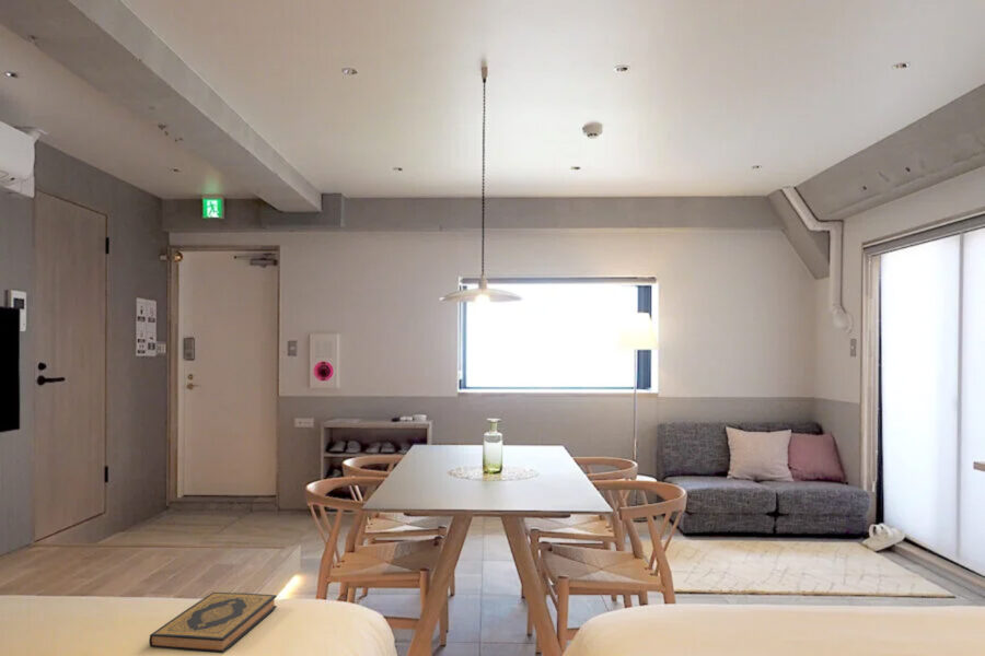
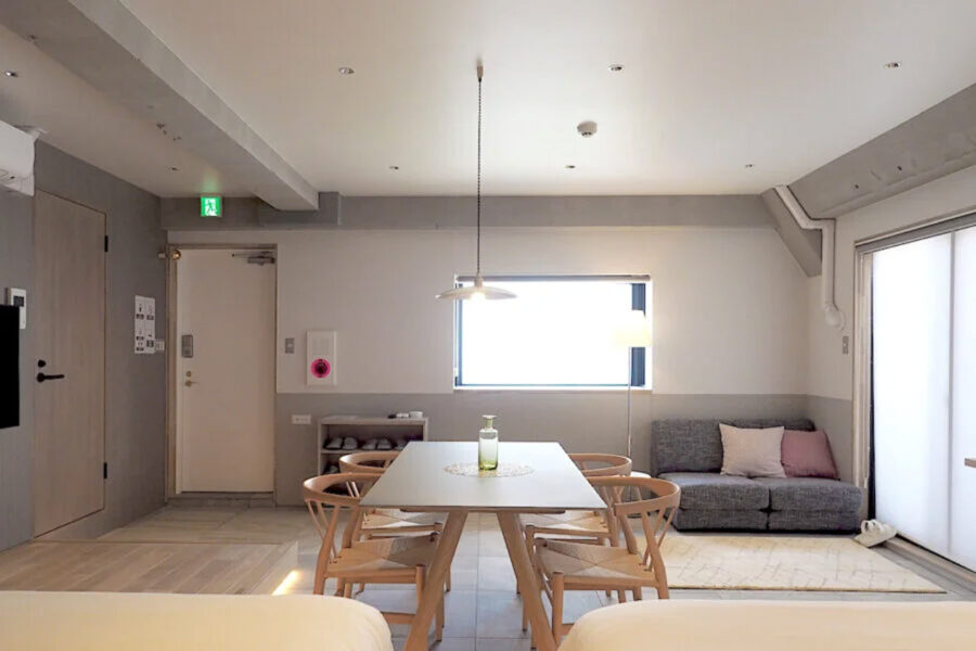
- hardback book (217, 619)
